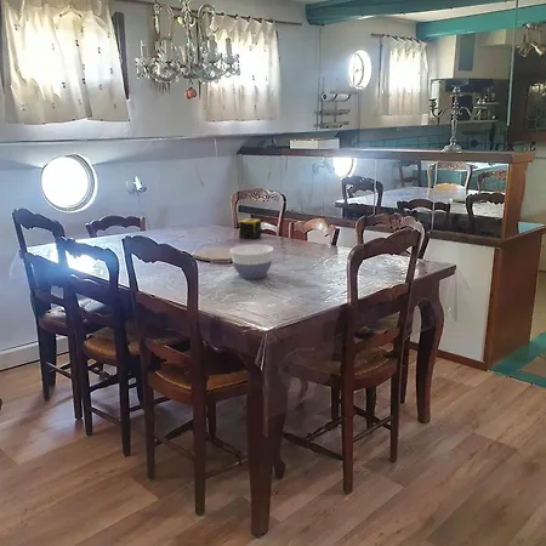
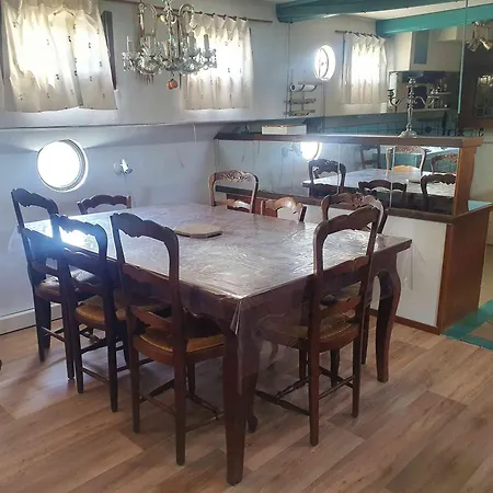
- bowl (251, 261)
- candle (250, 228)
